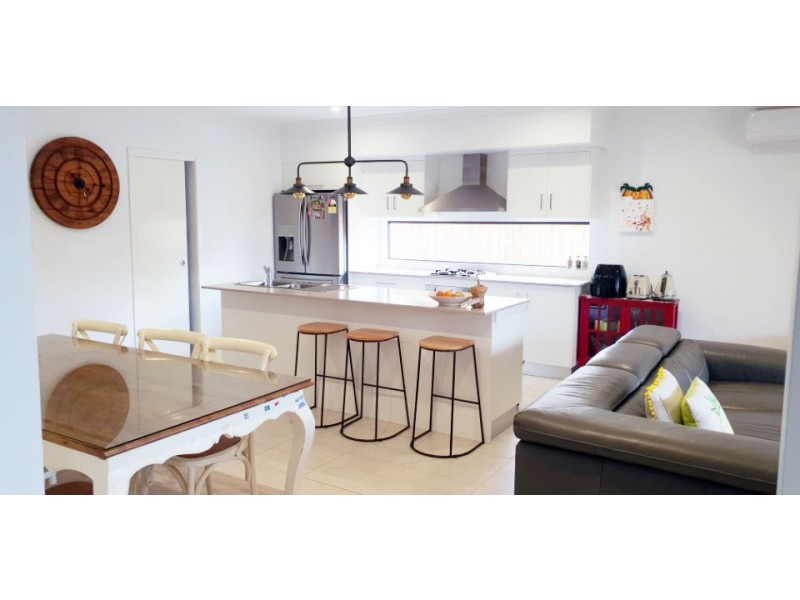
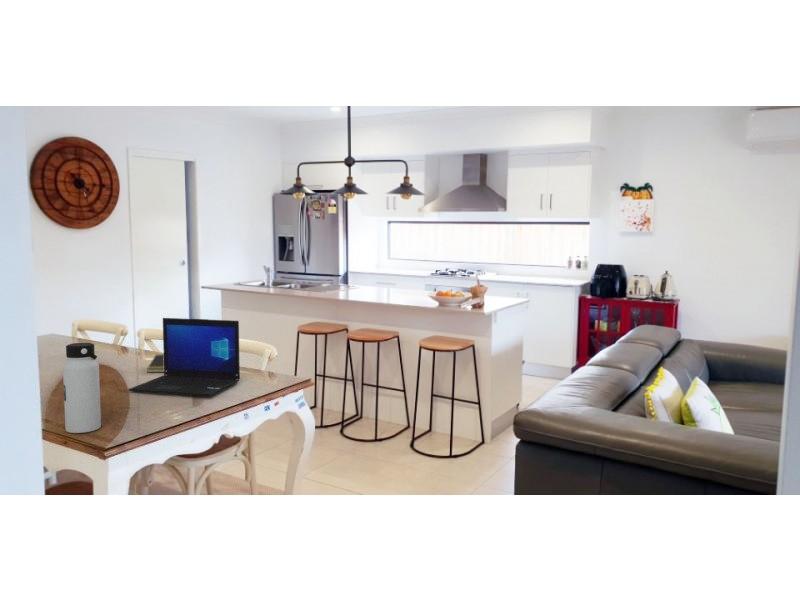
+ notepad (163, 362)
+ laptop (185, 355)
+ water bottle (81, 386)
